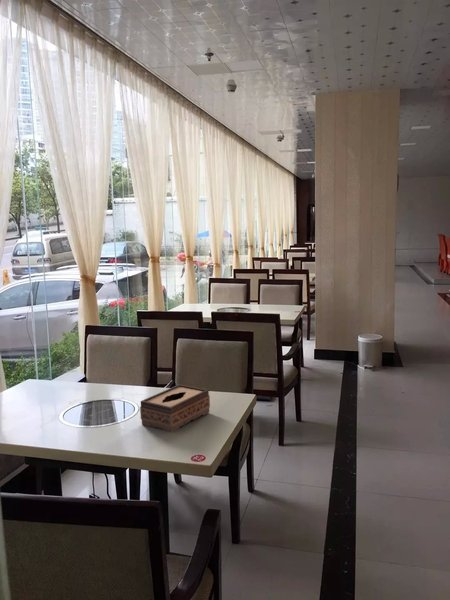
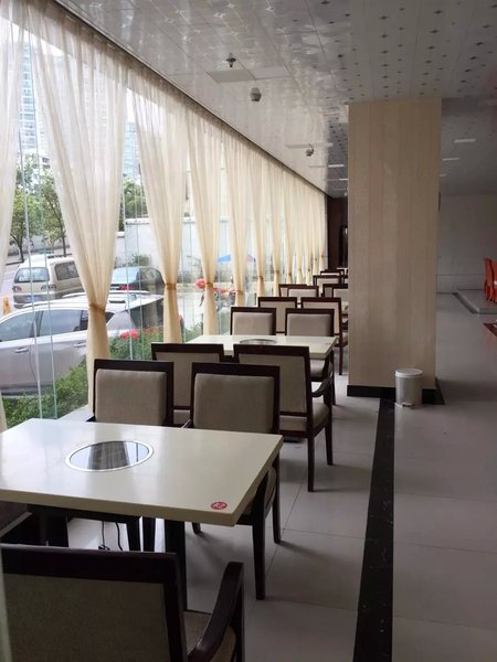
- tissue box (175, 406)
